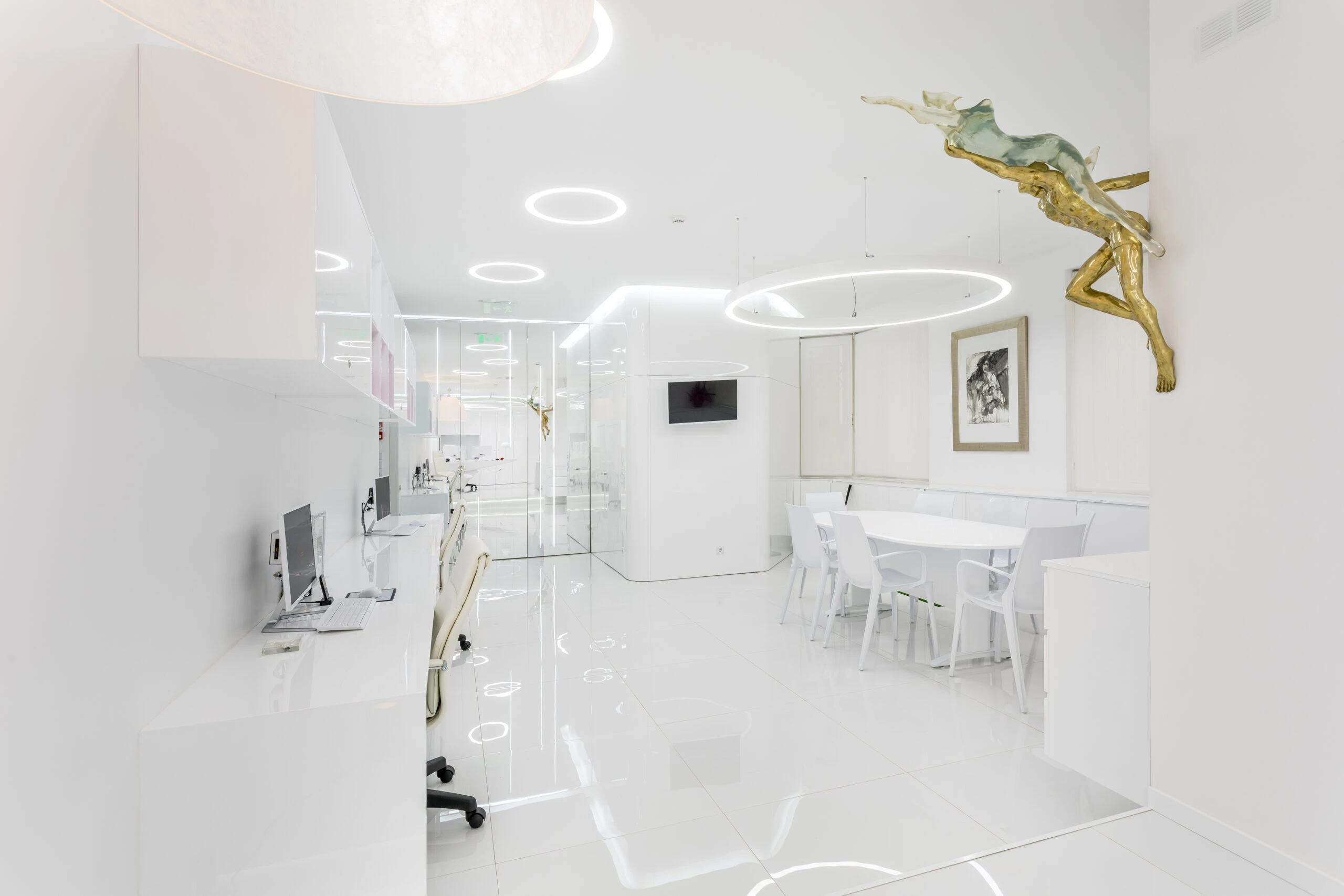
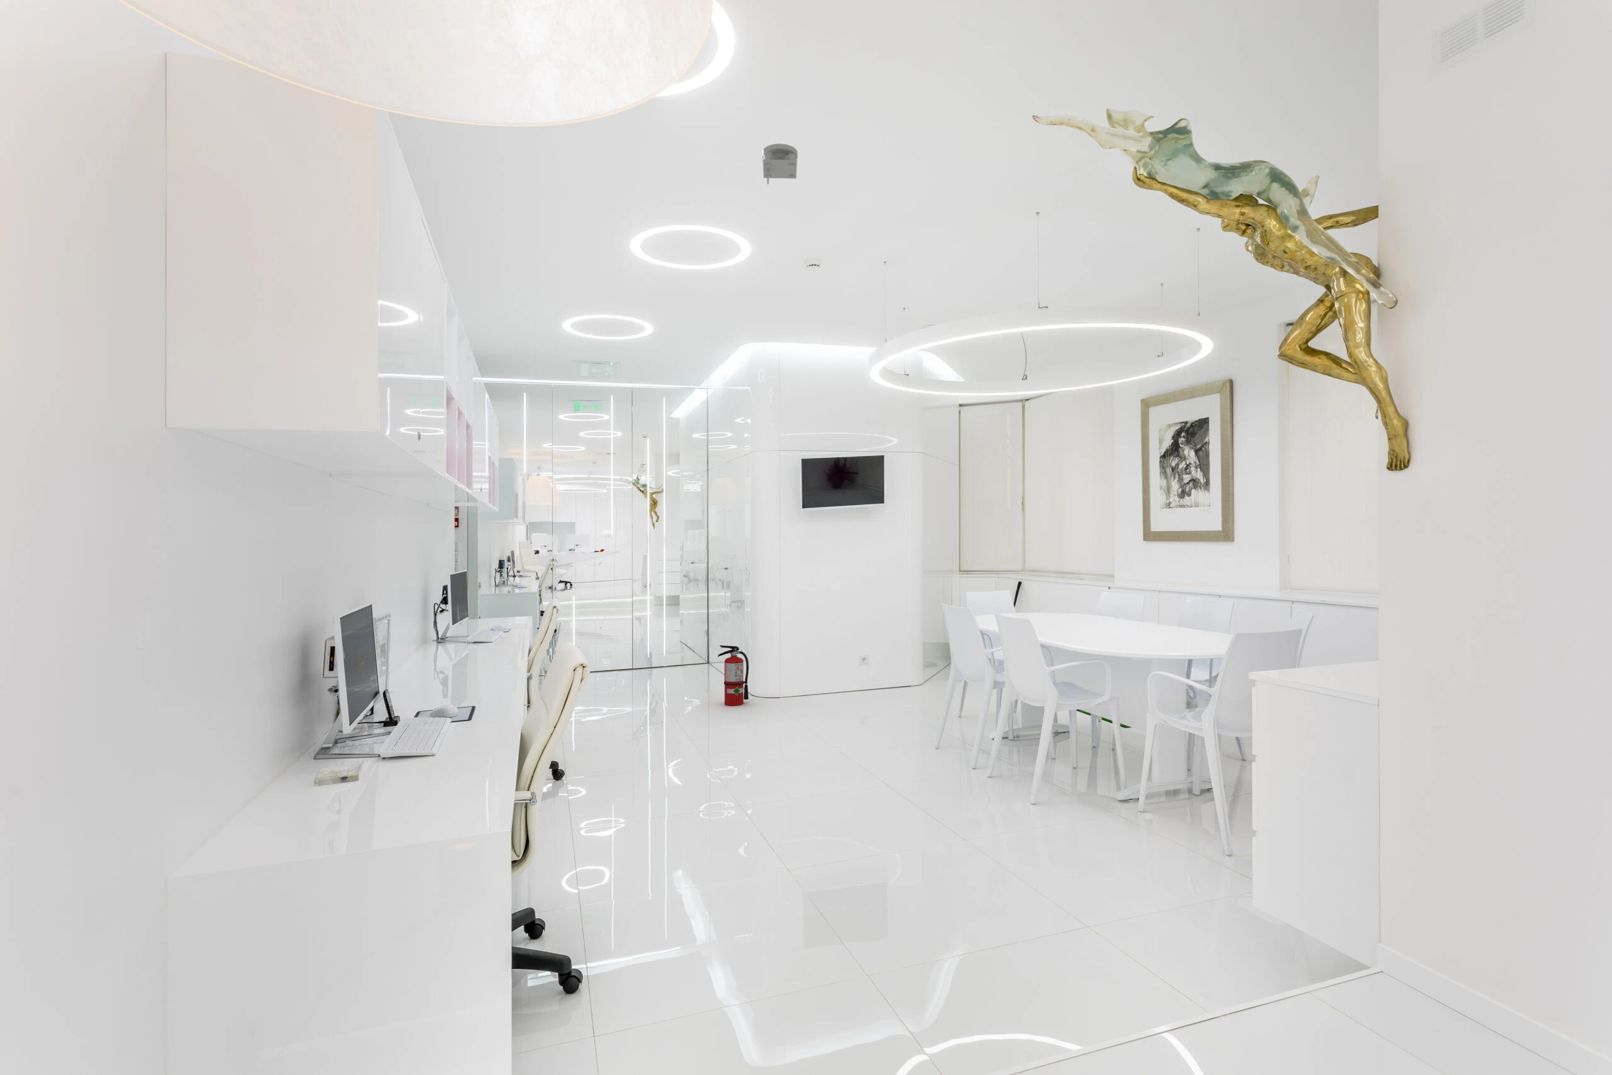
+ smoke detector (780, 168)
+ fire extinguisher (734, 674)
